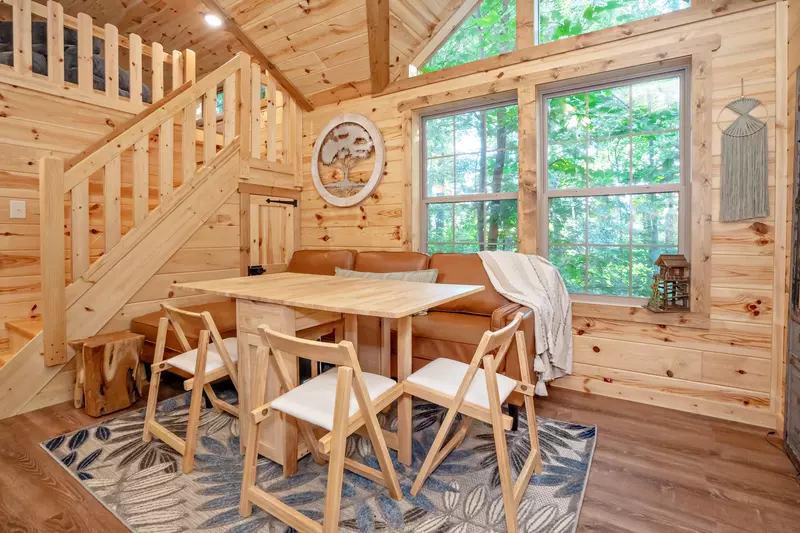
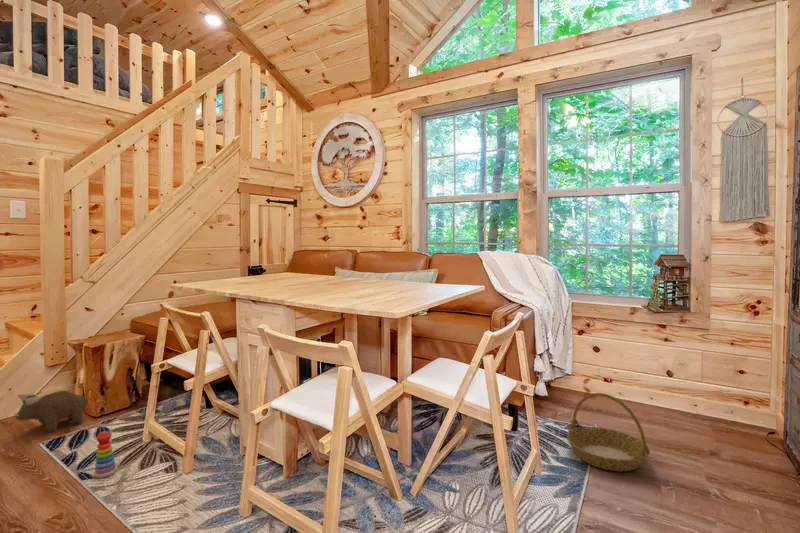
+ plush toy (52, 408)
+ basket (605, 428)
+ stacking toy (105, 452)
